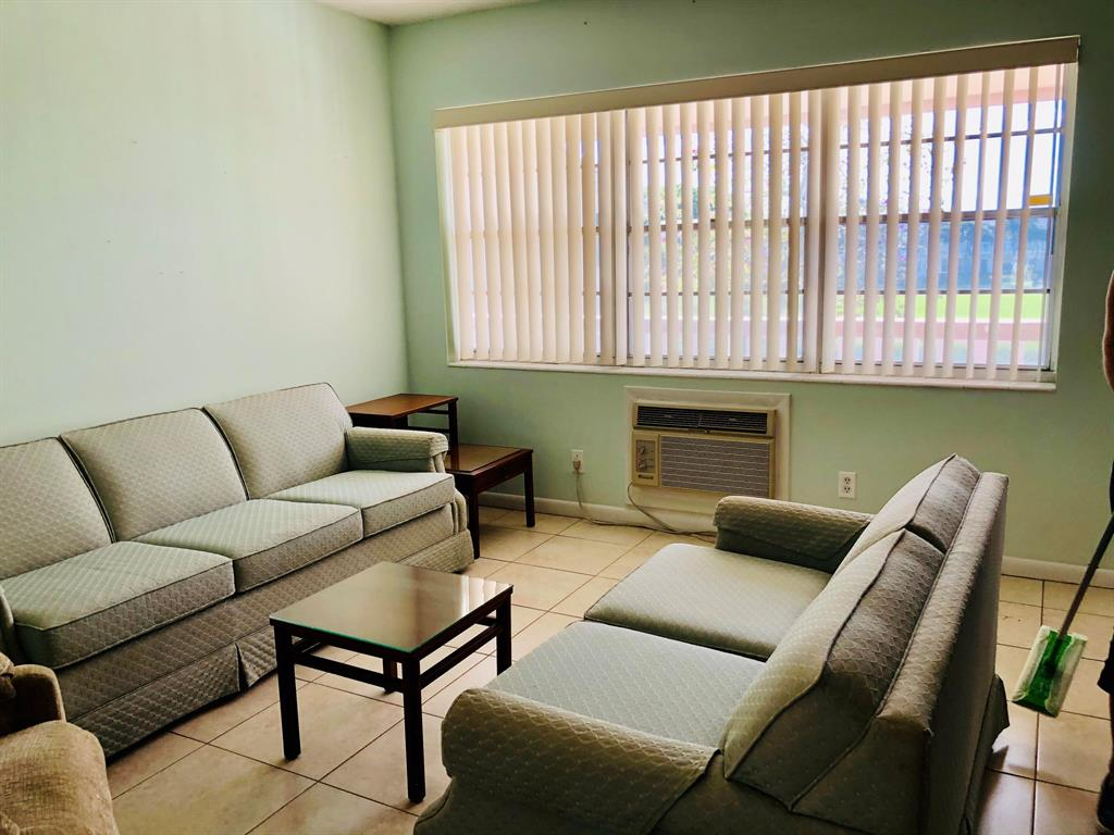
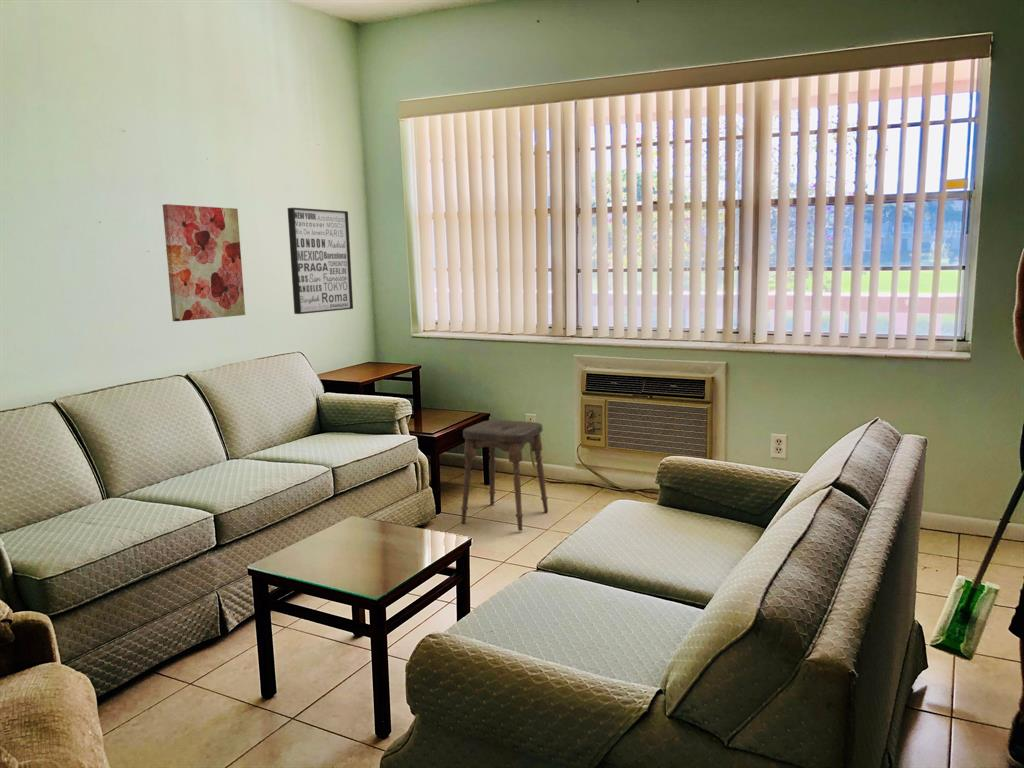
+ wall art (322, 260)
+ stool (513, 472)
+ wall art (206, 262)
